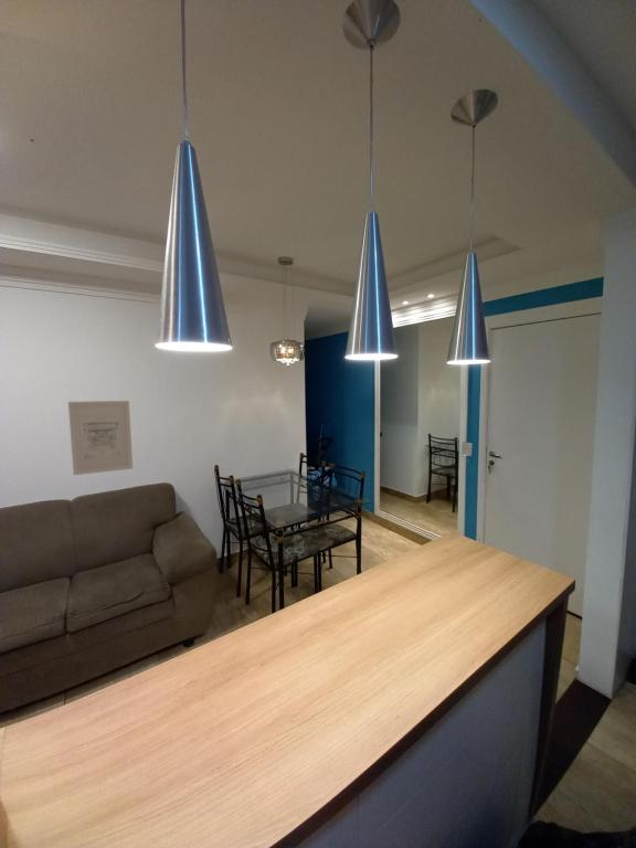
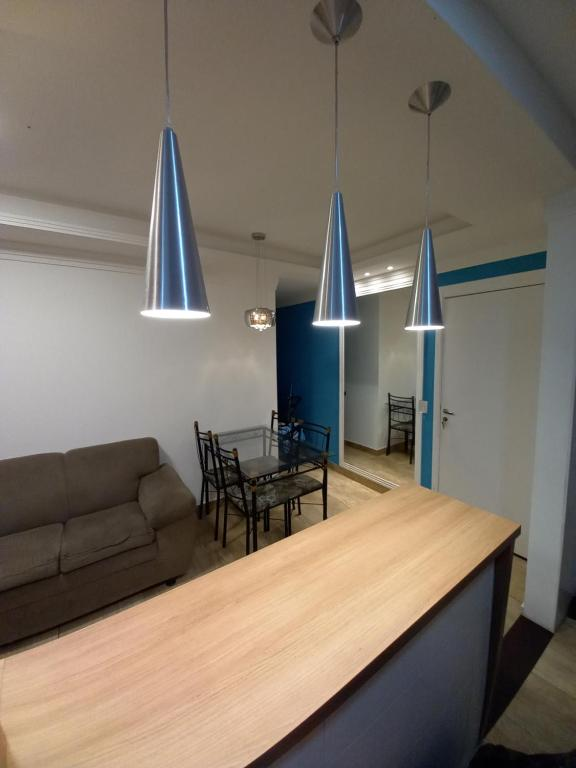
- wall art (102, 436)
